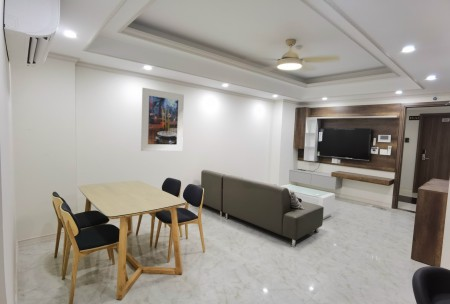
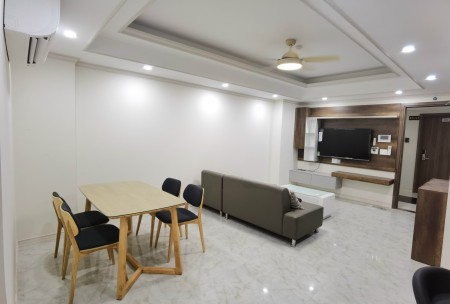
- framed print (163, 121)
